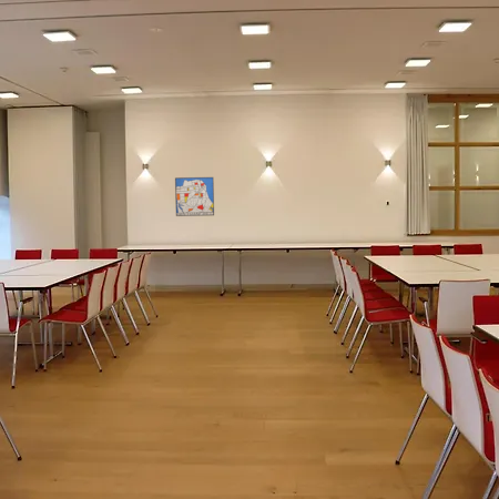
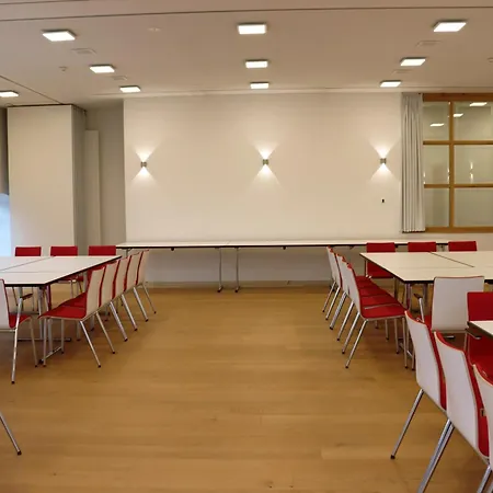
- wall art (194, 196)
